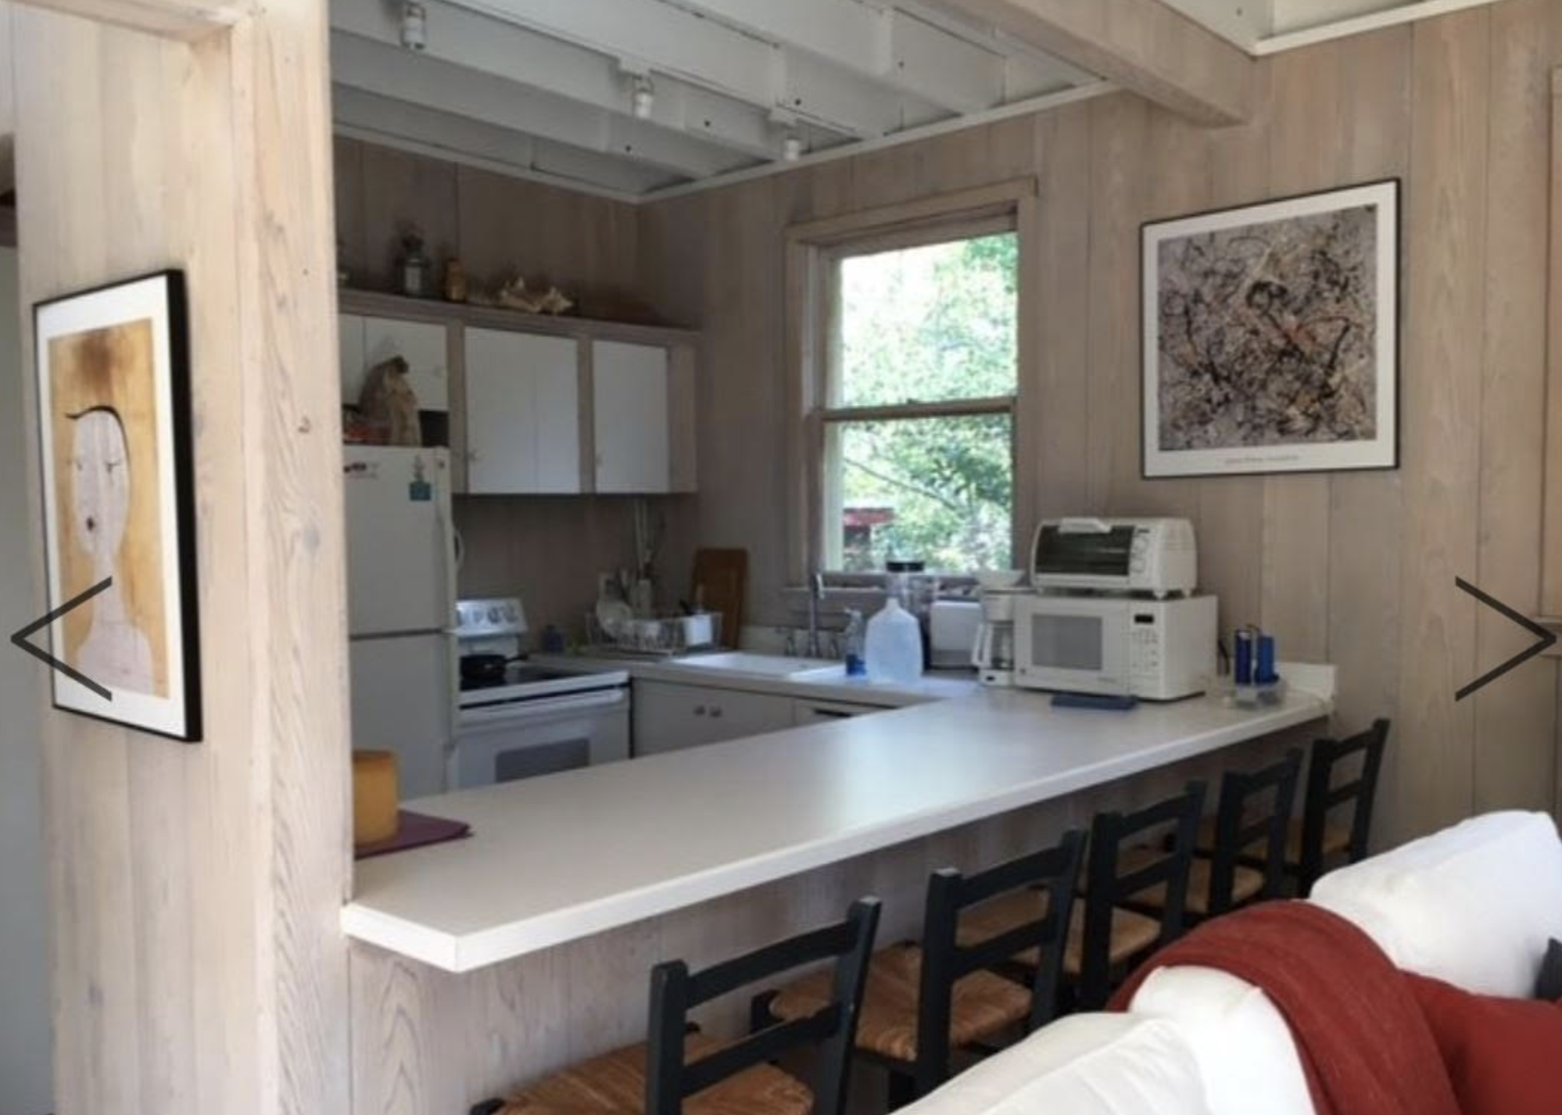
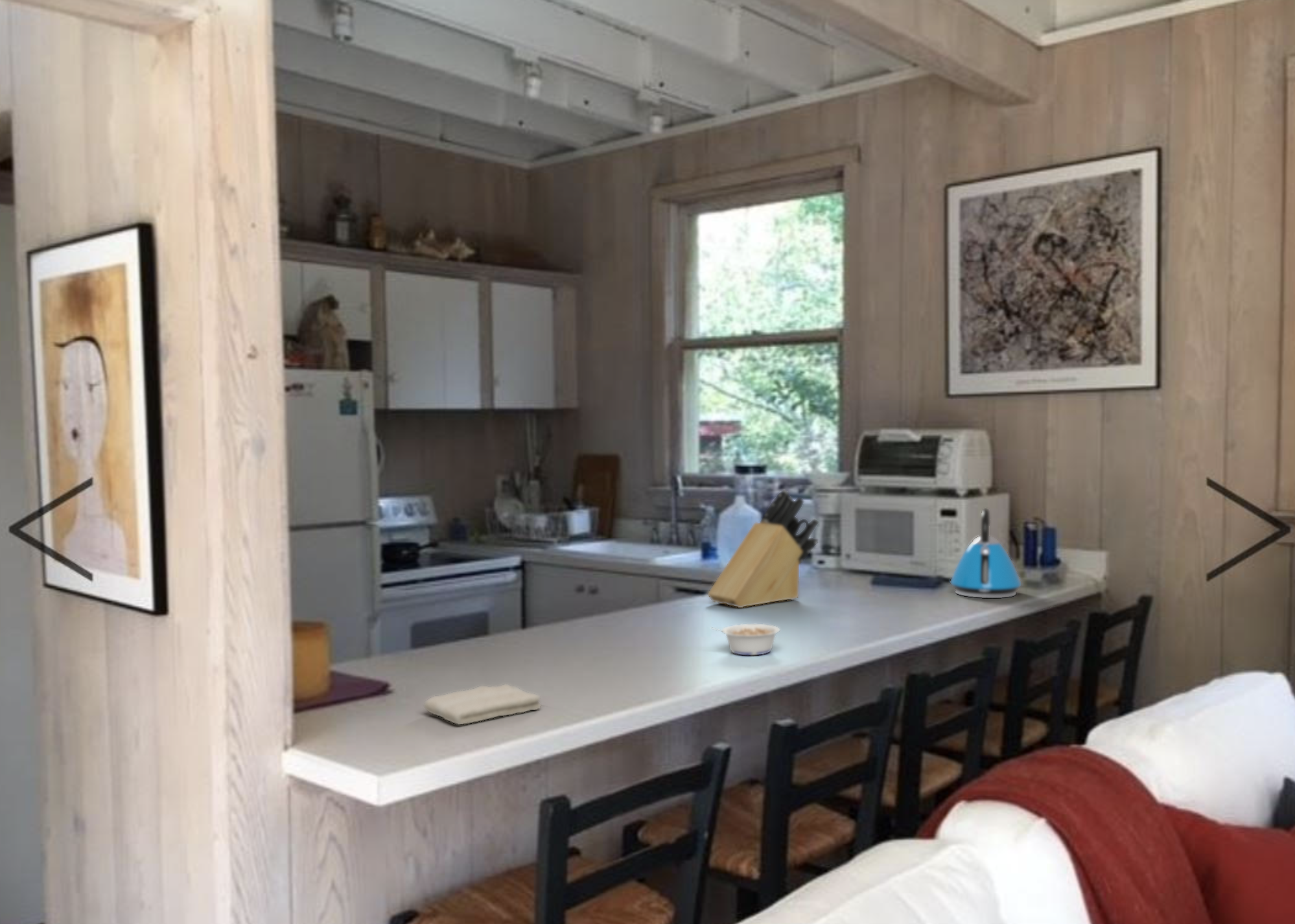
+ knife block (765, 546)
+ legume (749, 638)
+ washcloth (484, 702)
+ kettle (985, 551)
